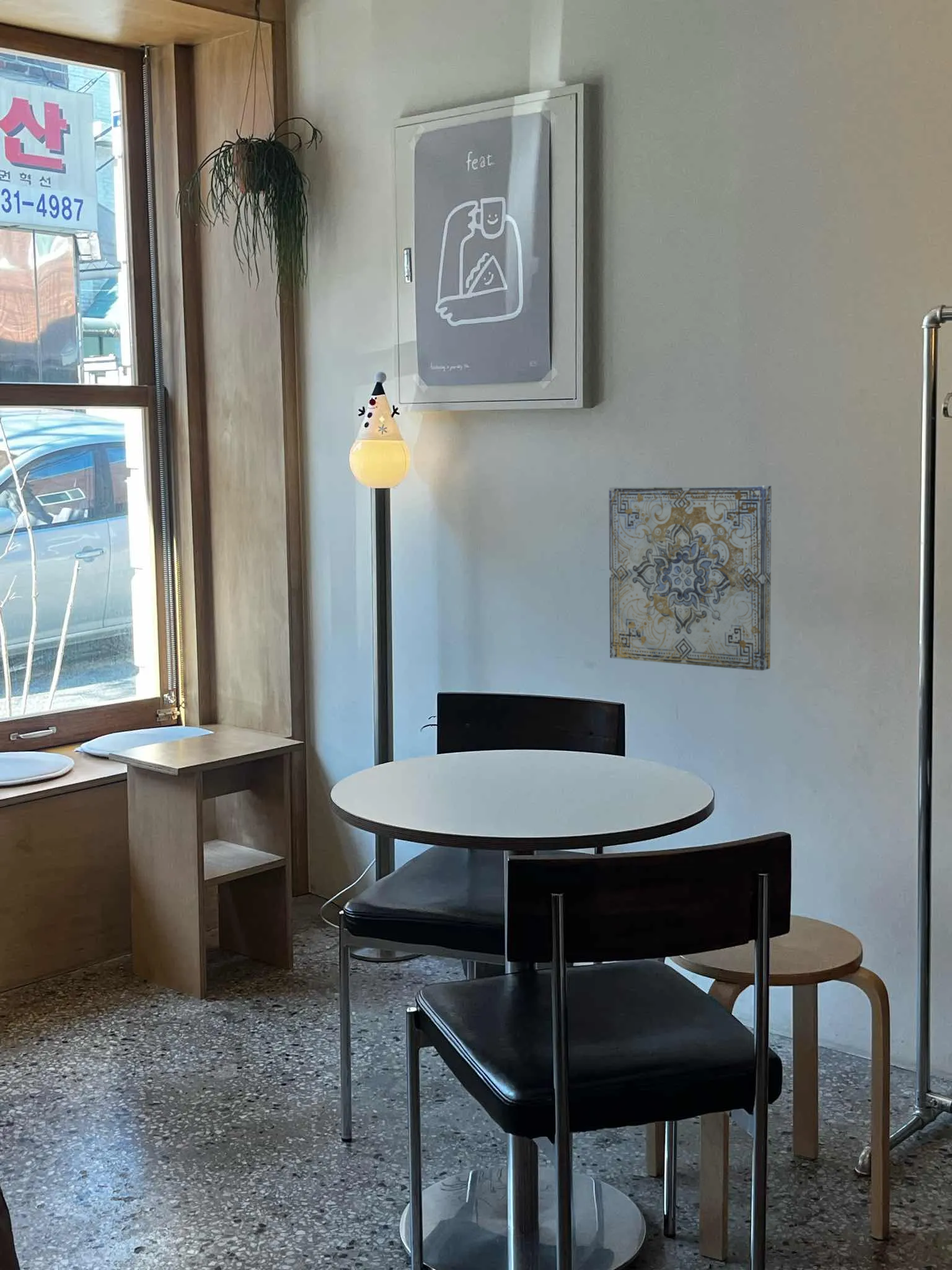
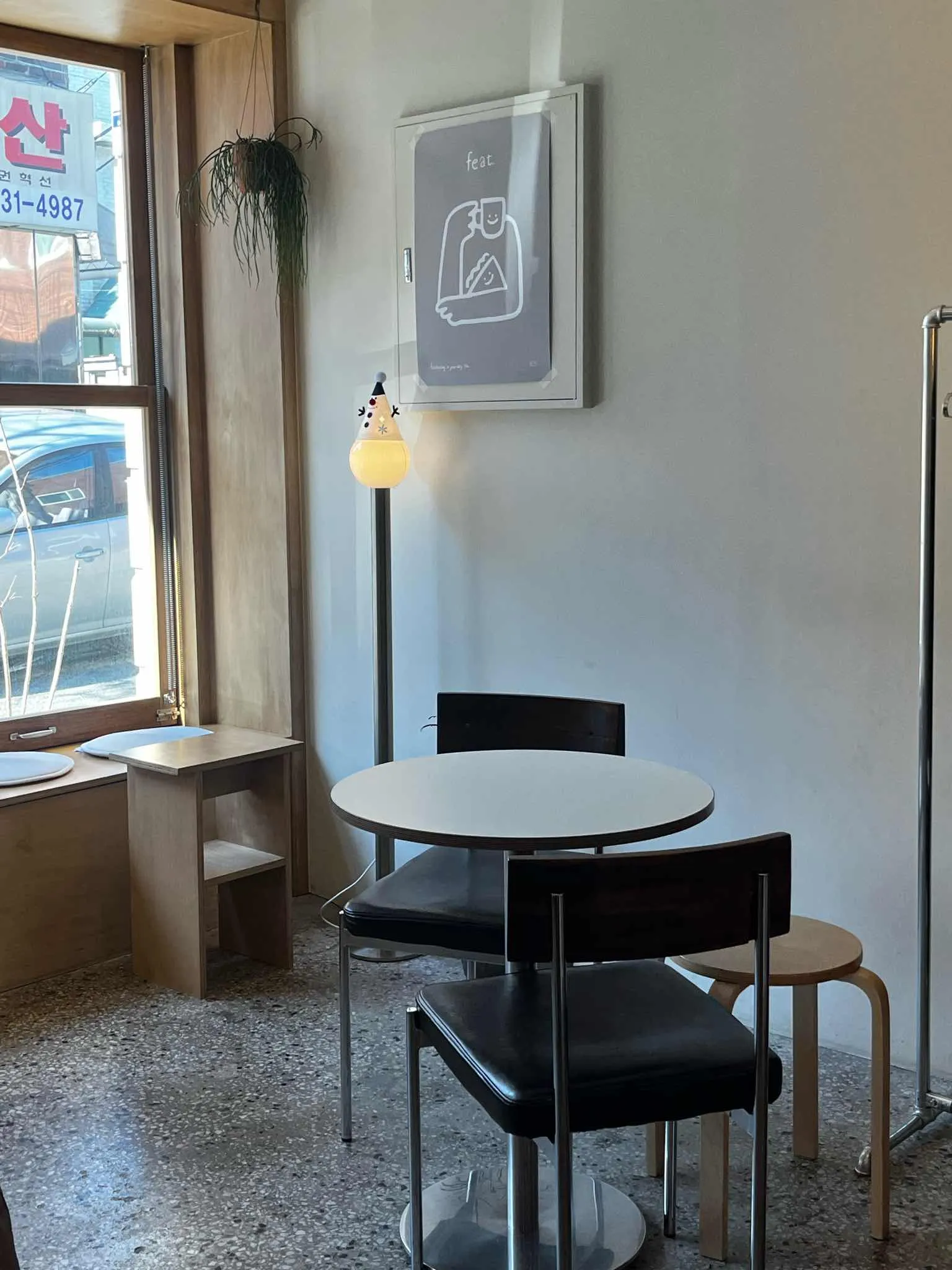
- wall art (687, 575)
